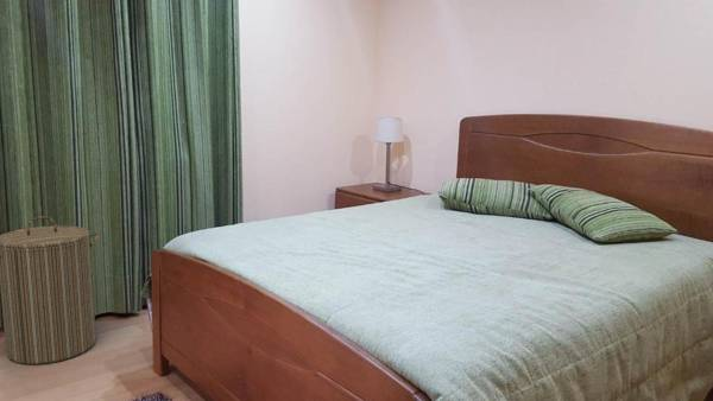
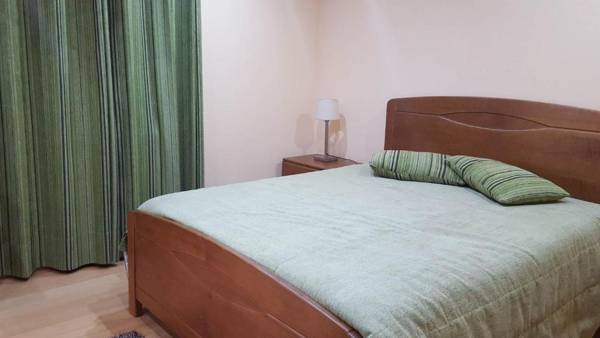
- laundry hamper (48, 282)
